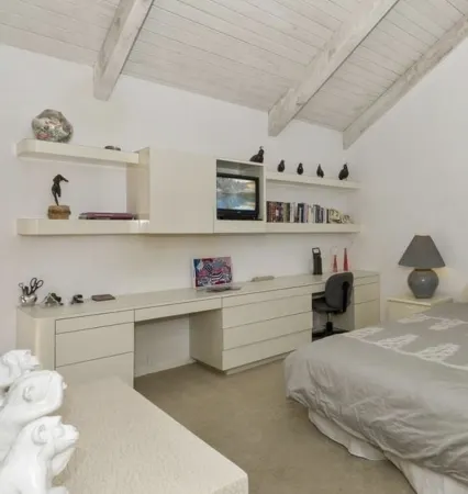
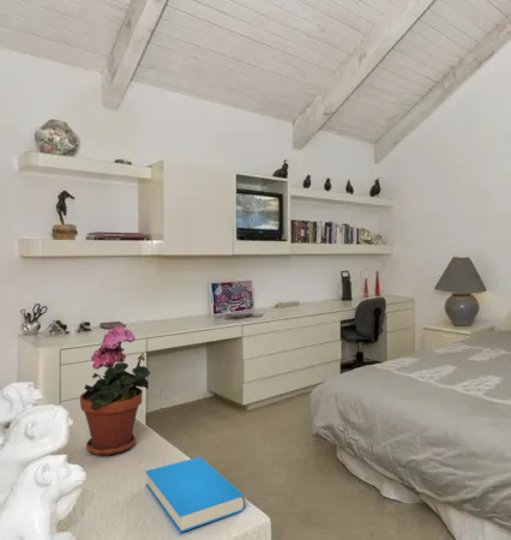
+ potted plant (114, 385)
+ book (192, 488)
